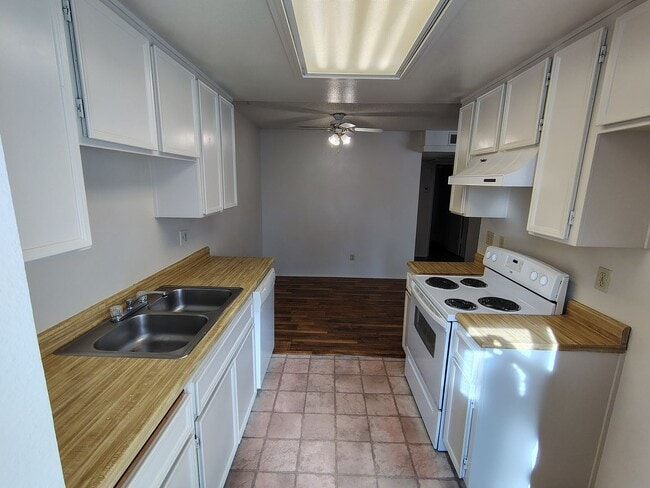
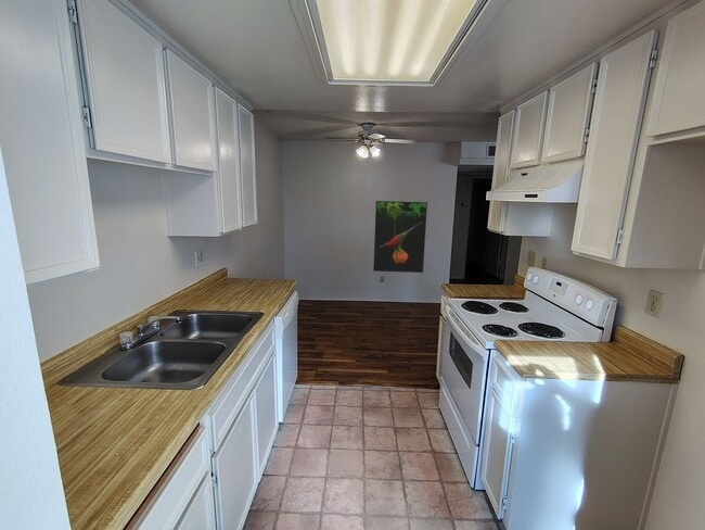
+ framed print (399, 237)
